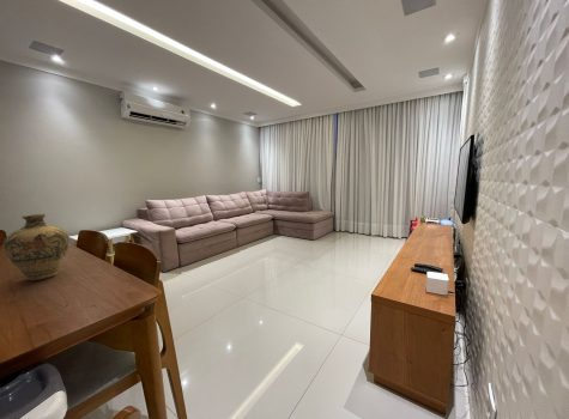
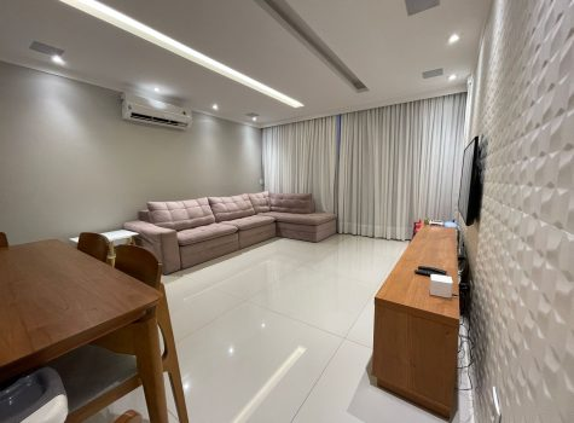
- jug (38, 245)
